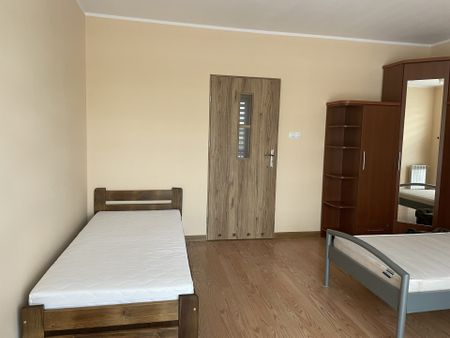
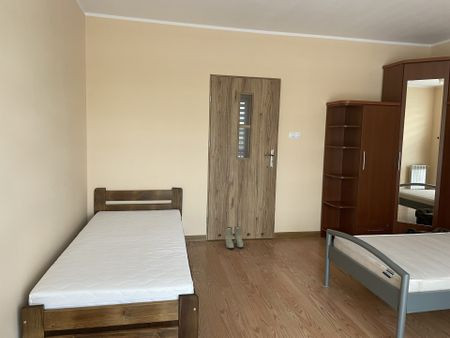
+ boots (235, 236)
